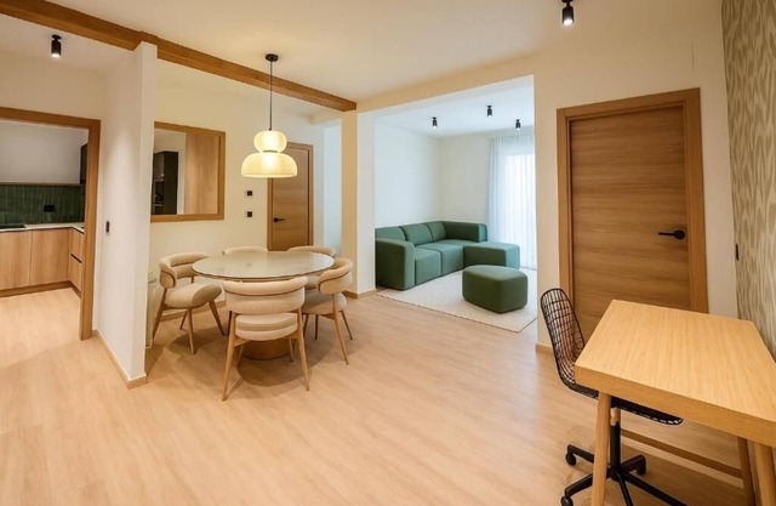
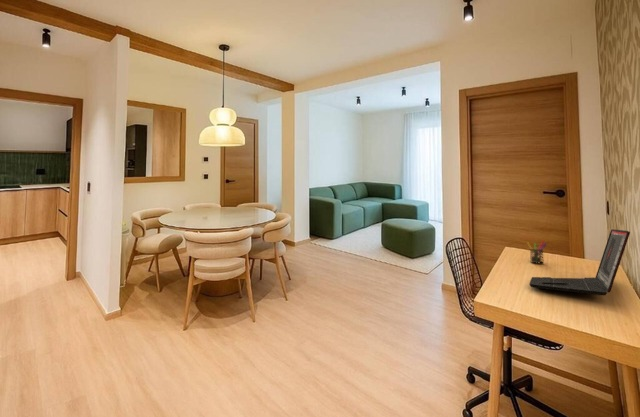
+ pen holder (537, 251)
+ laptop (573, 278)
